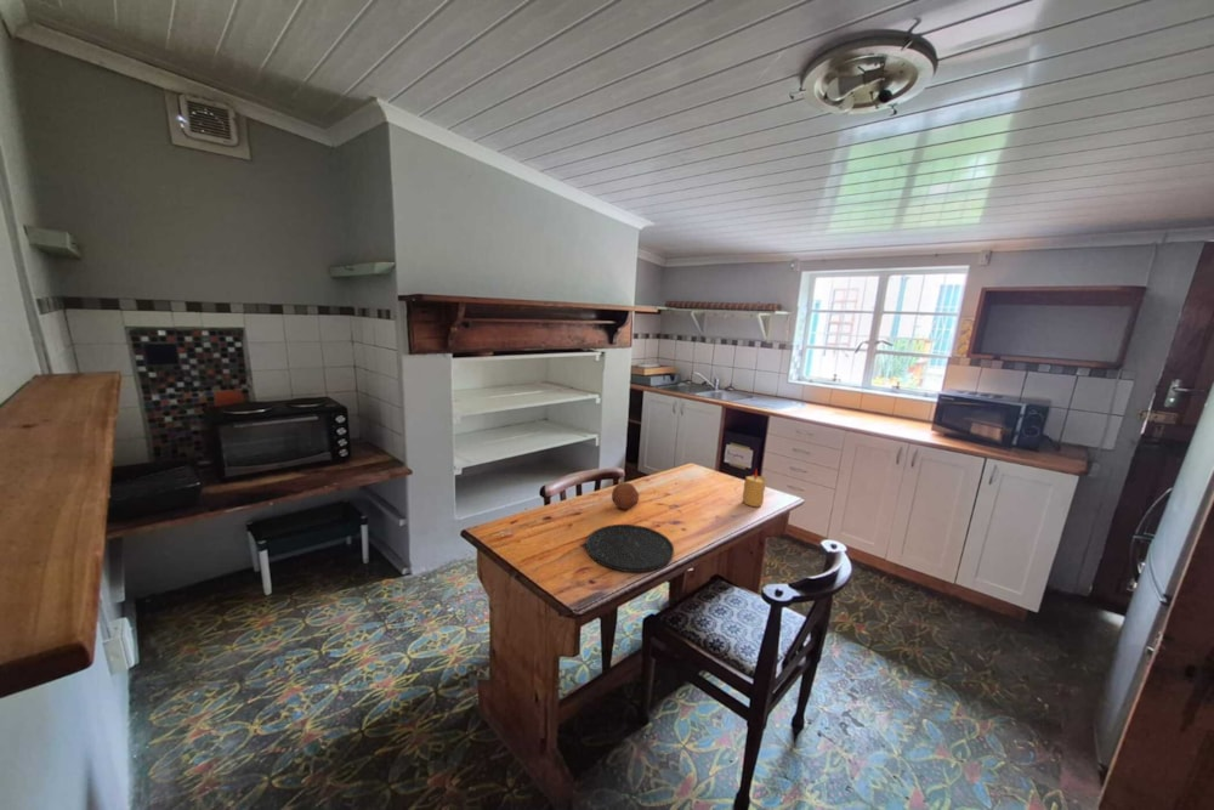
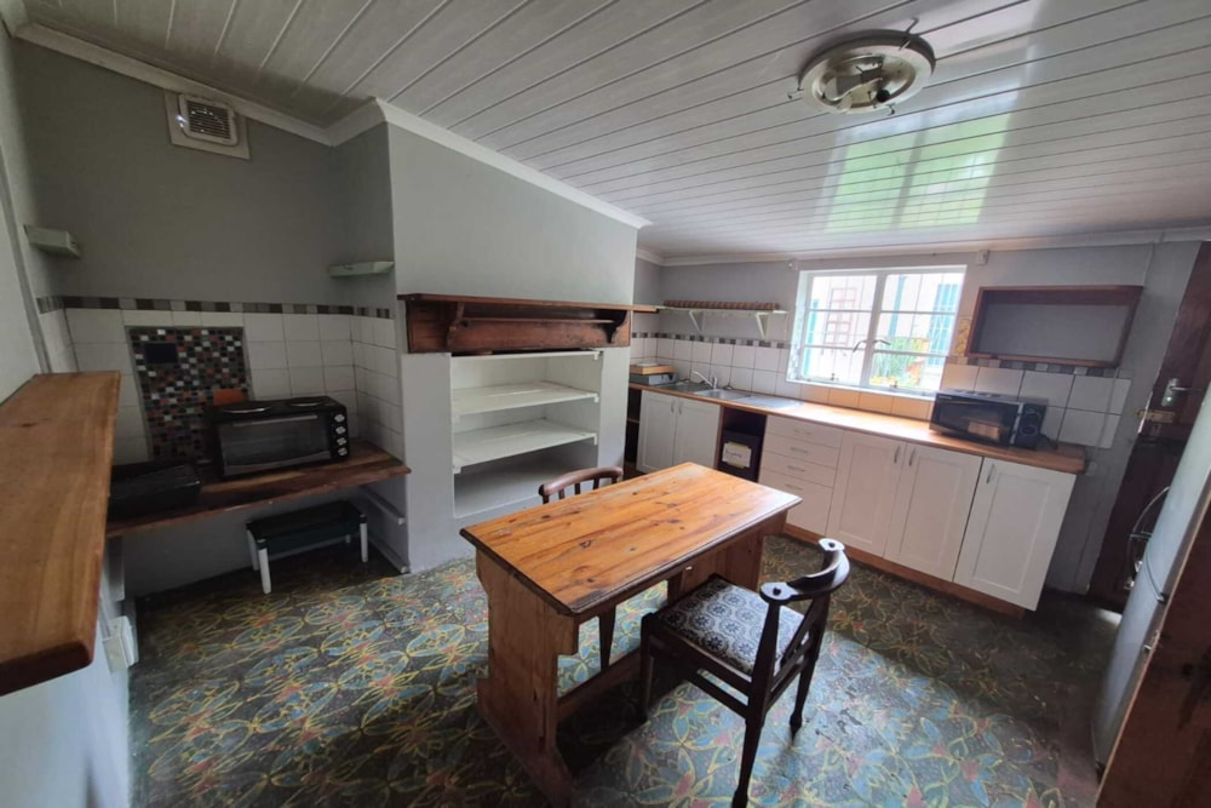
- candle (754, 485)
- plate (629, 545)
- fruit (625, 494)
